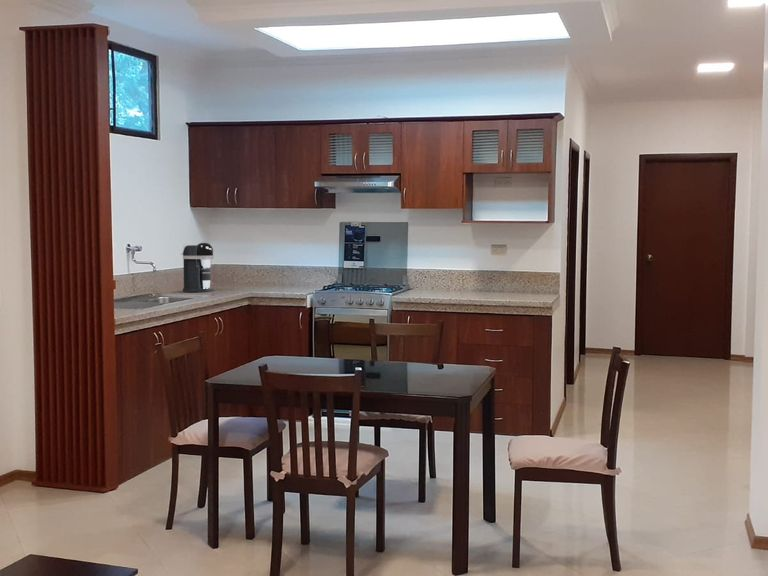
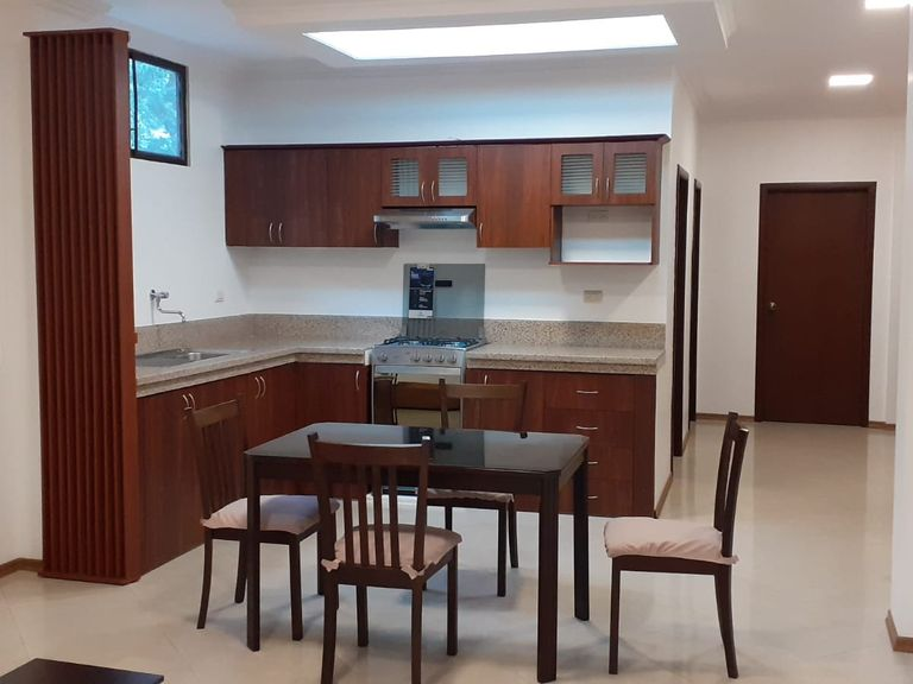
- coffee maker (198, 267)
